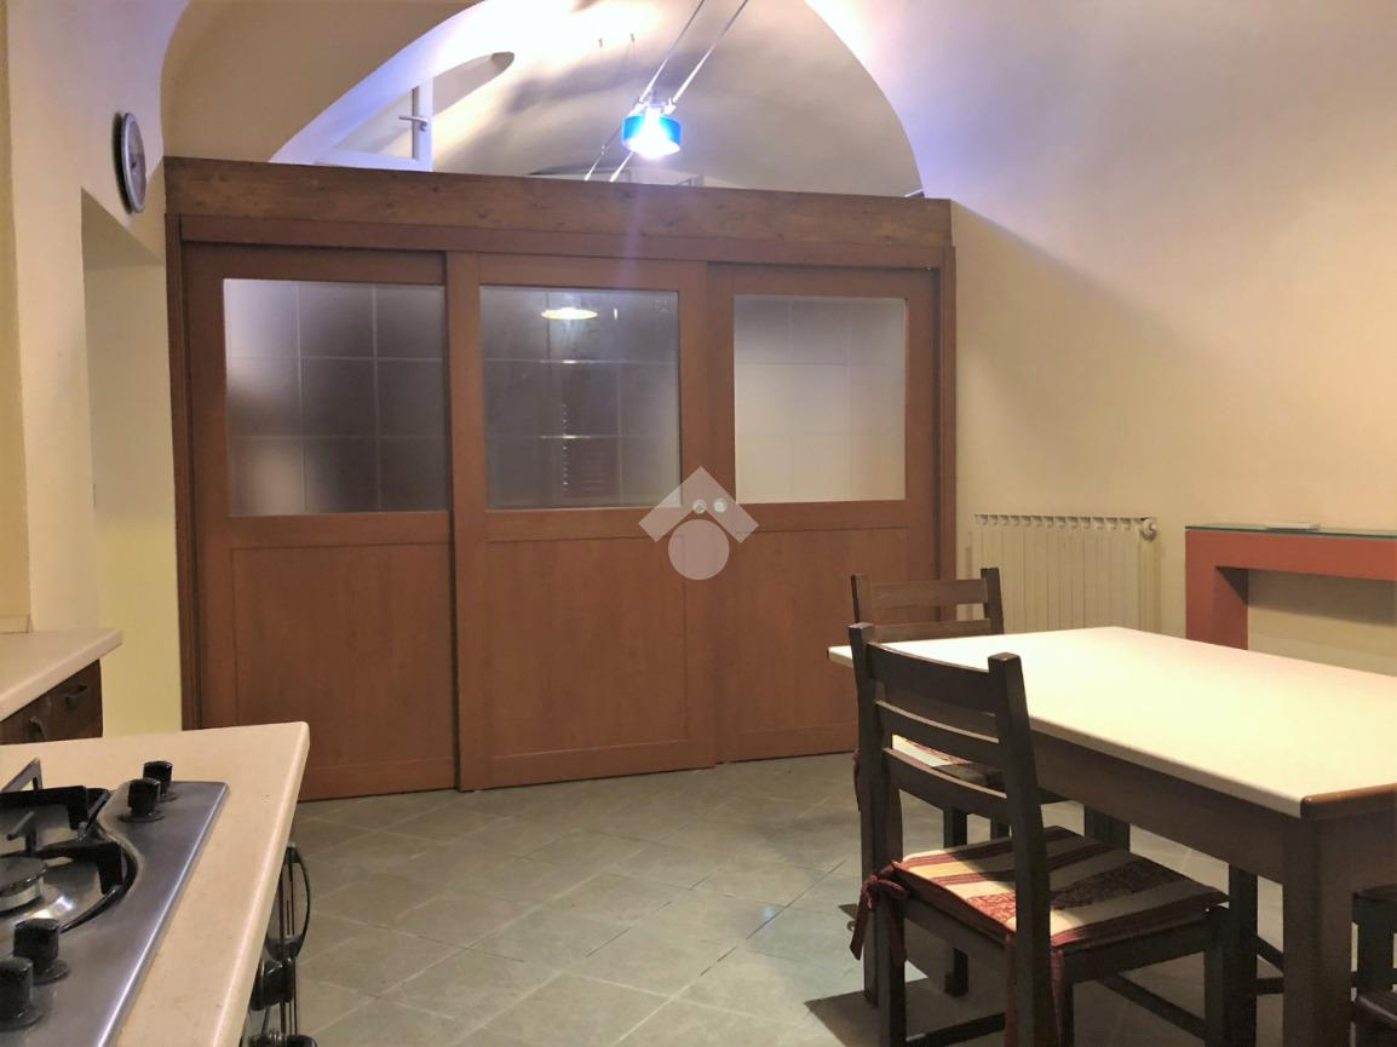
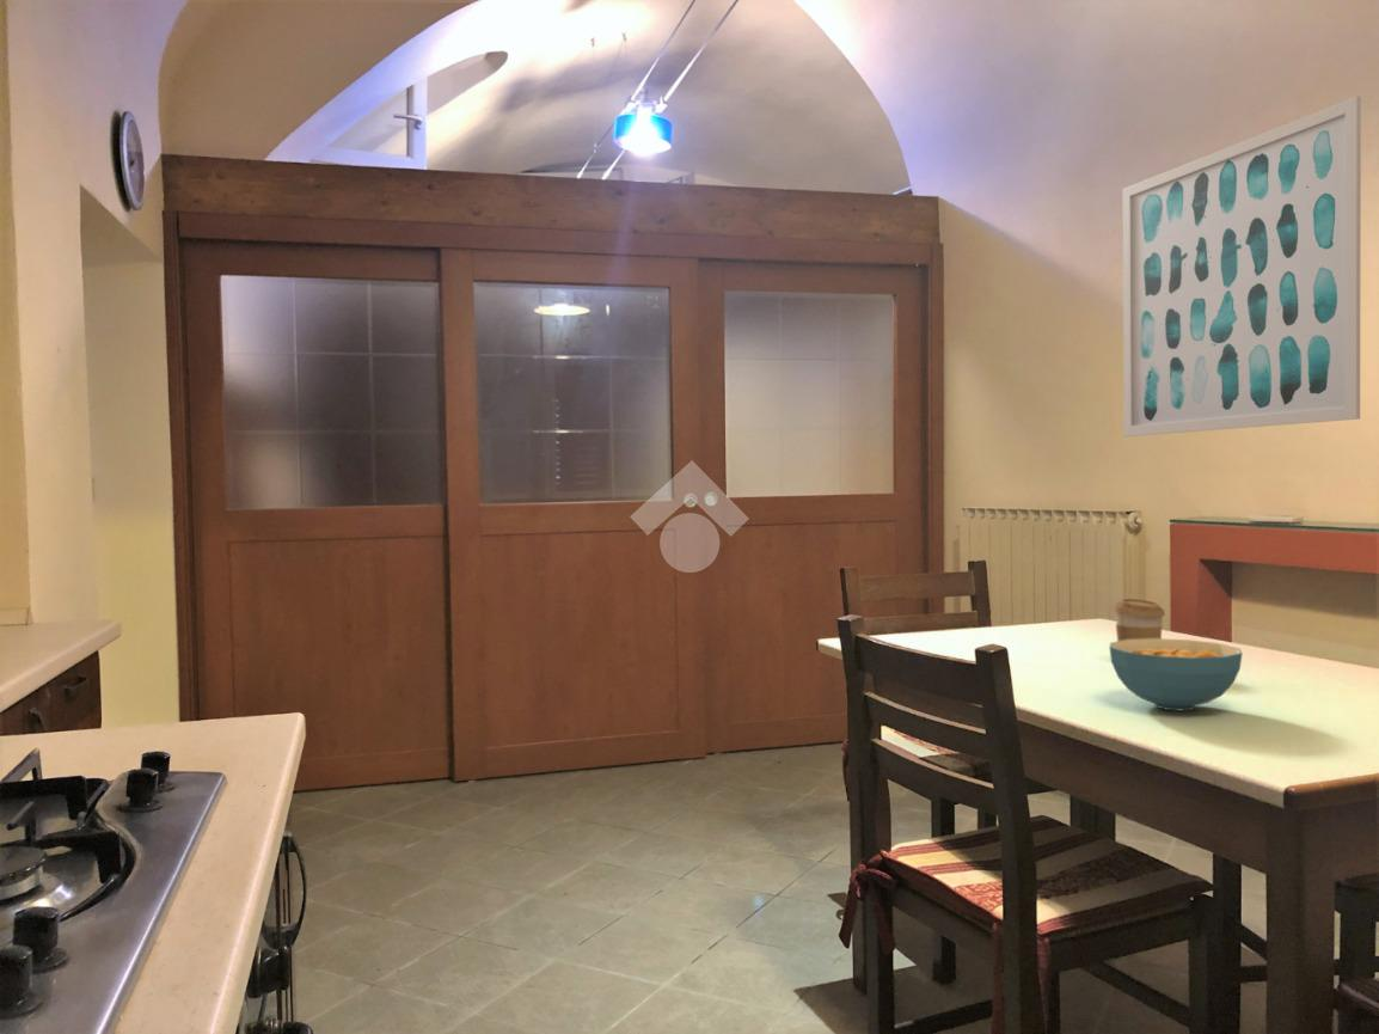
+ wall art (1226, 289)
+ coffee cup (1139, 632)
+ cereal bowl (1173, 677)
